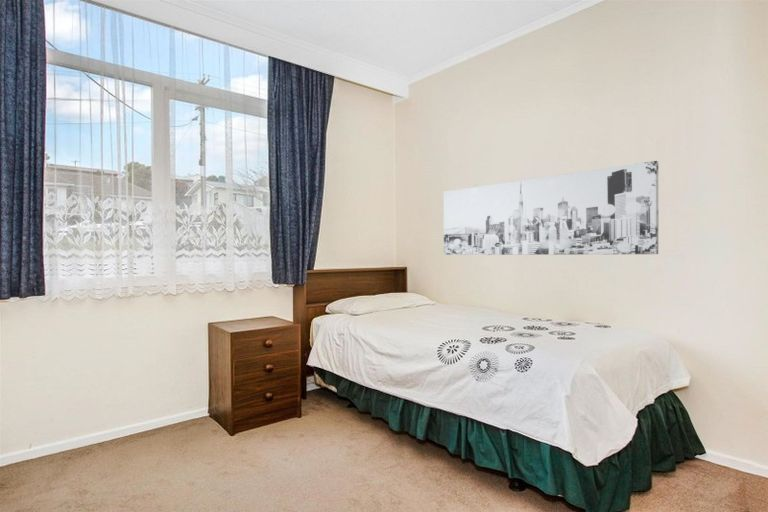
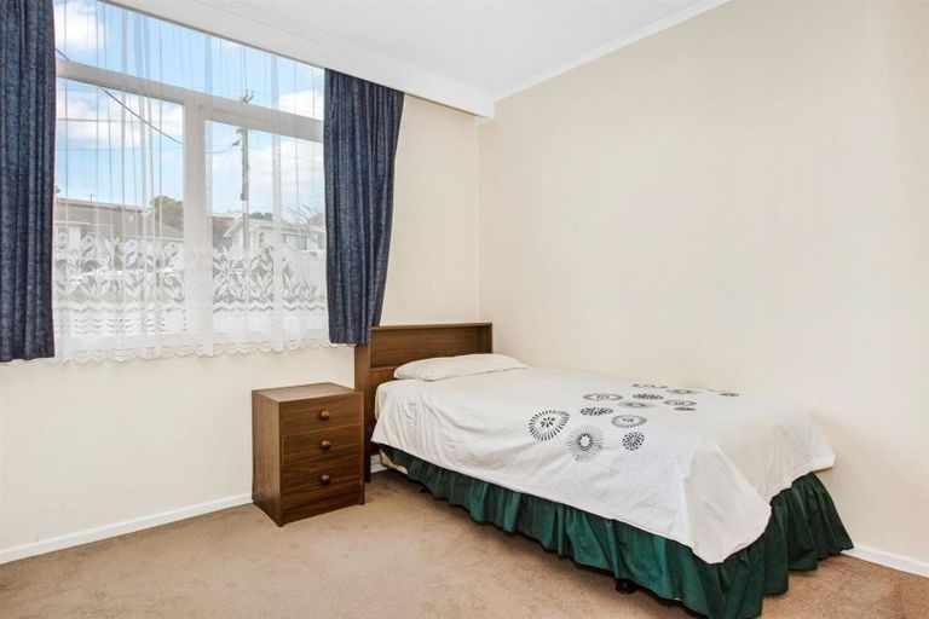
- wall art (530, 217)
